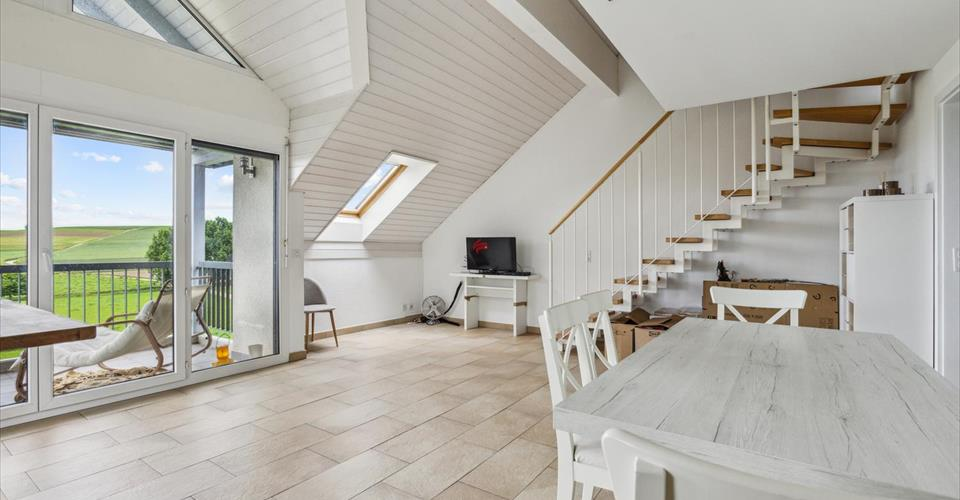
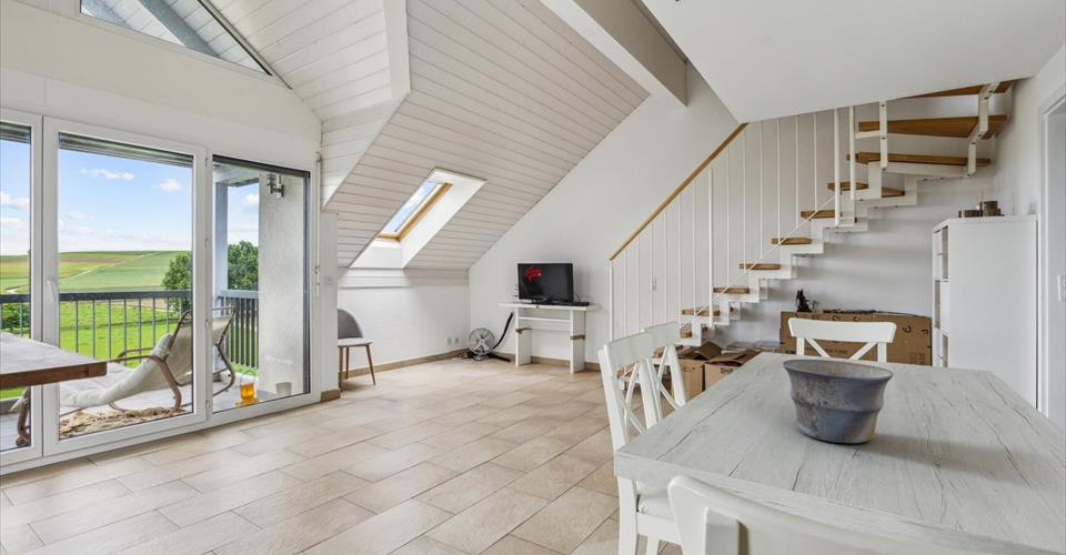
+ bowl (835, 400)
